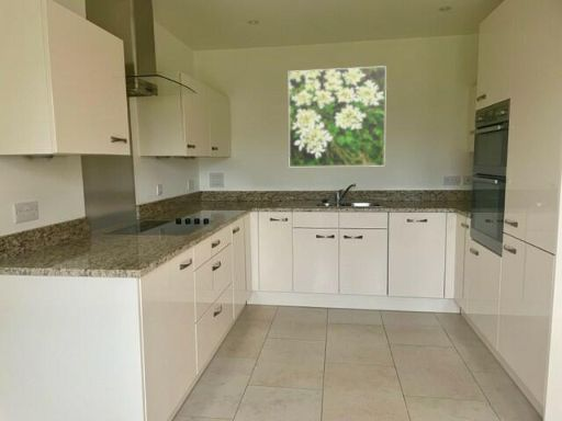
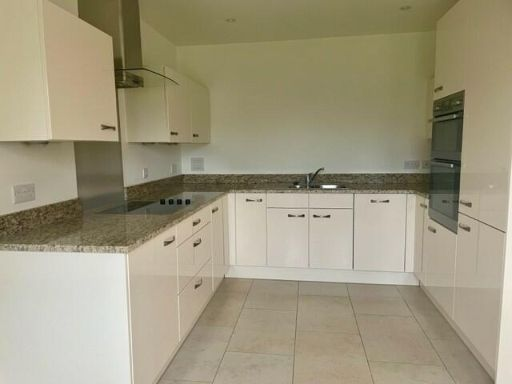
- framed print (336, 117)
